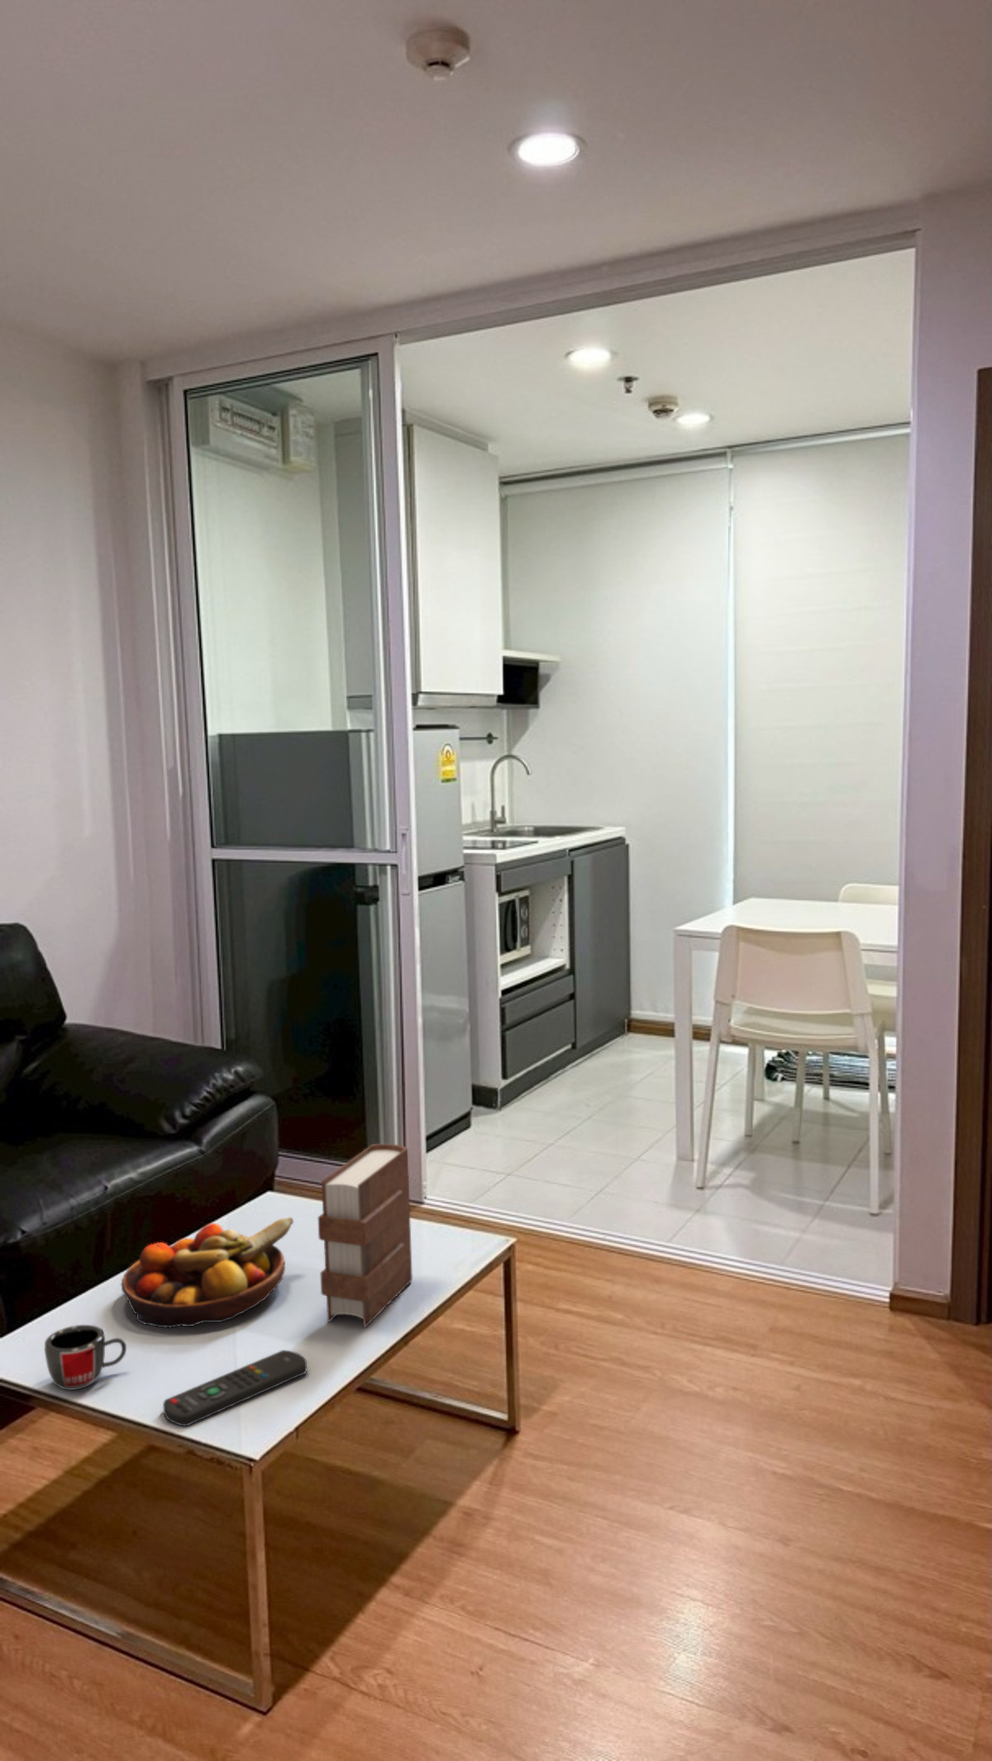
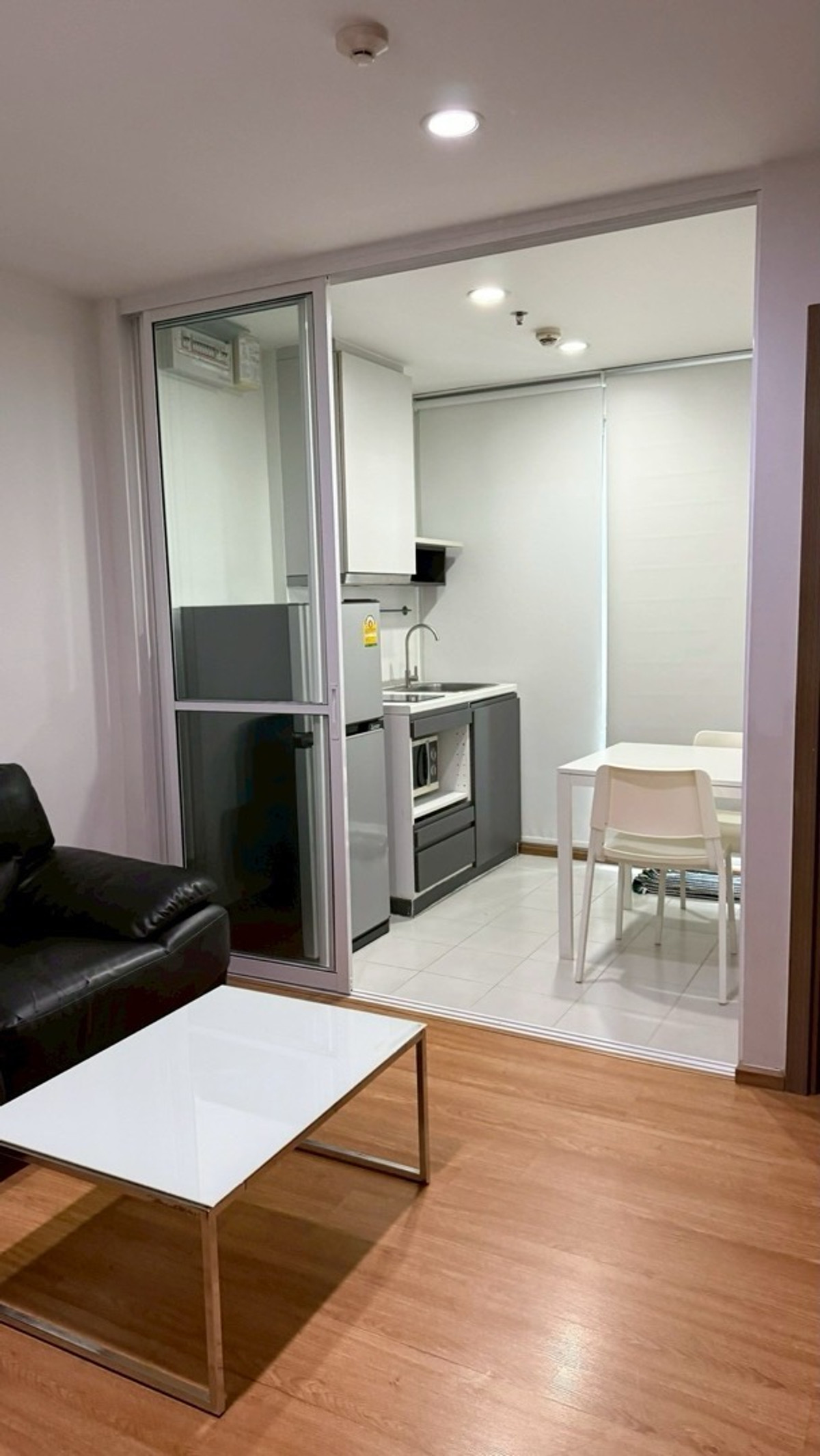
- fruit bowl (204, 1261)
- book (369, 1231)
- mug (86, 1356)
- remote control (236, 1385)
